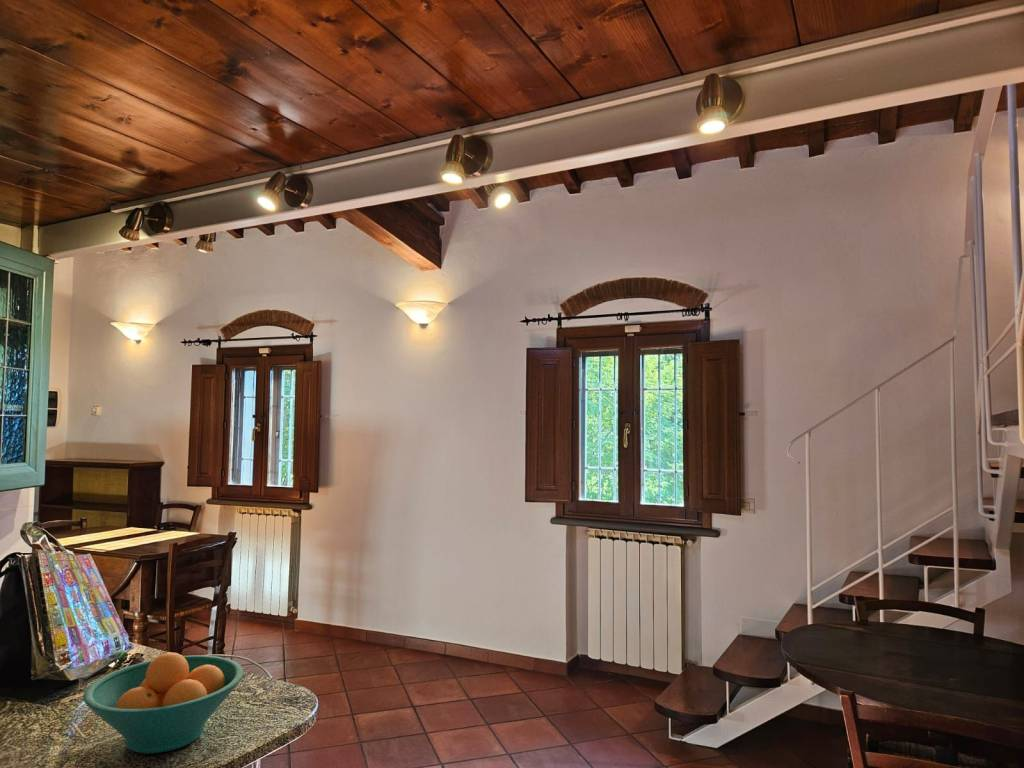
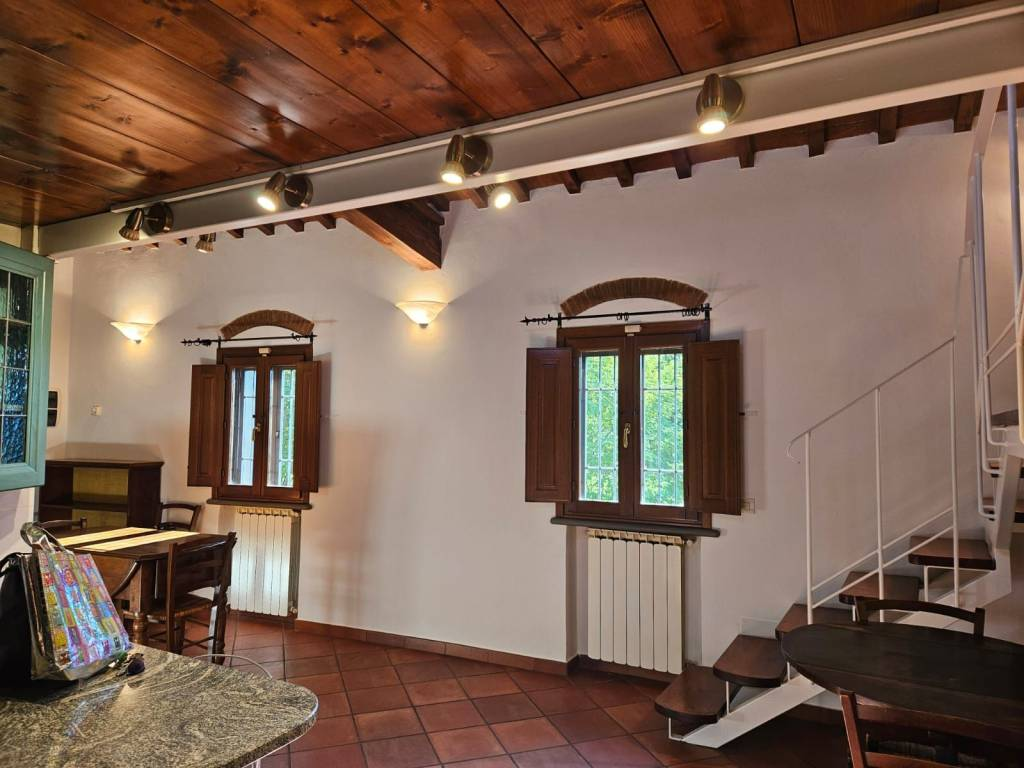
- fruit bowl (166, 696)
